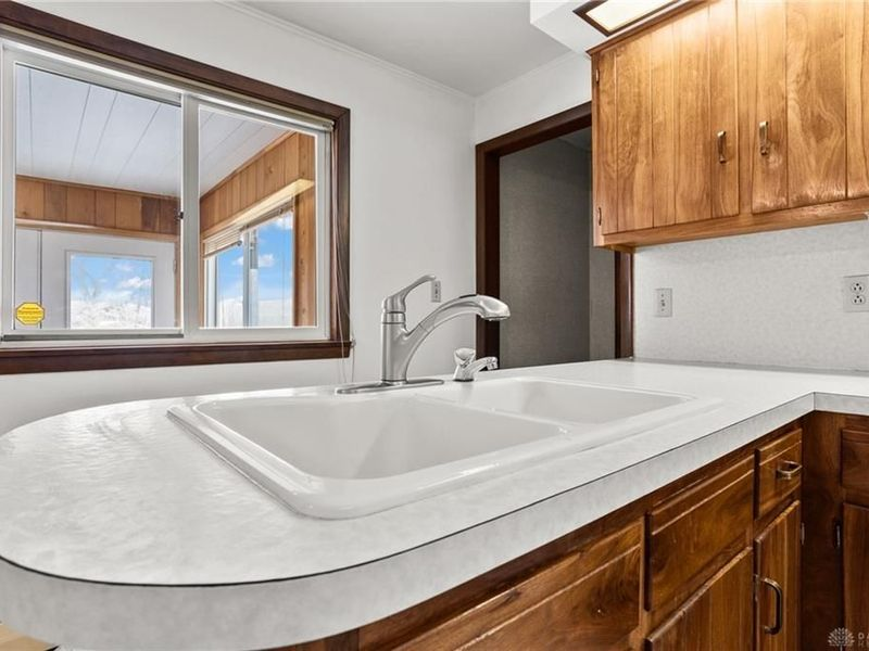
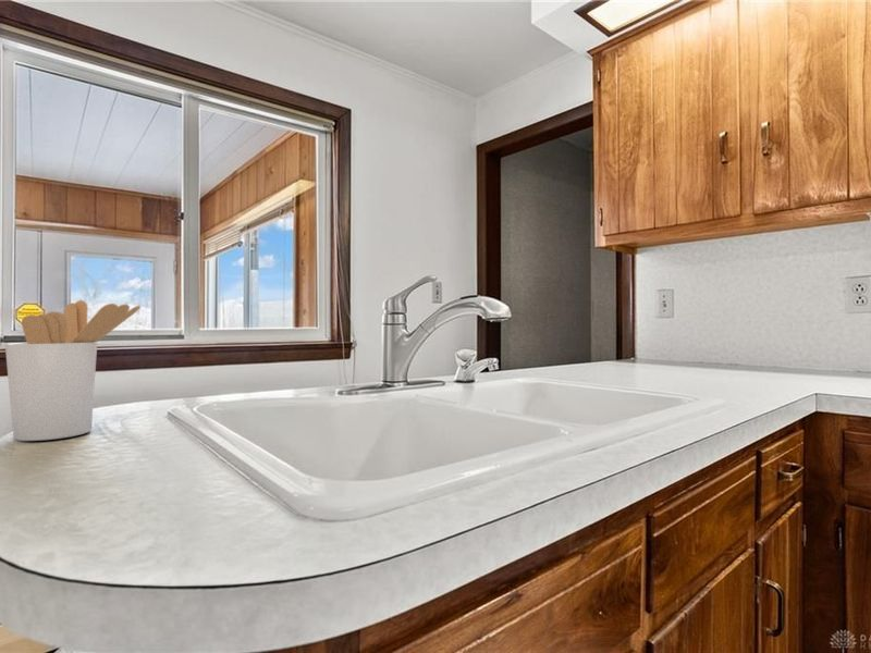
+ utensil holder (75, 365)
